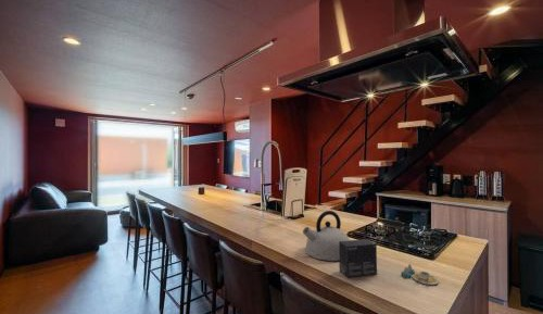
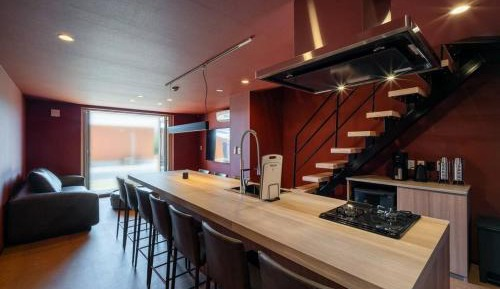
- salt and pepper shaker set (419, 273)
- kettle (326, 231)
- small box (357, 256)
